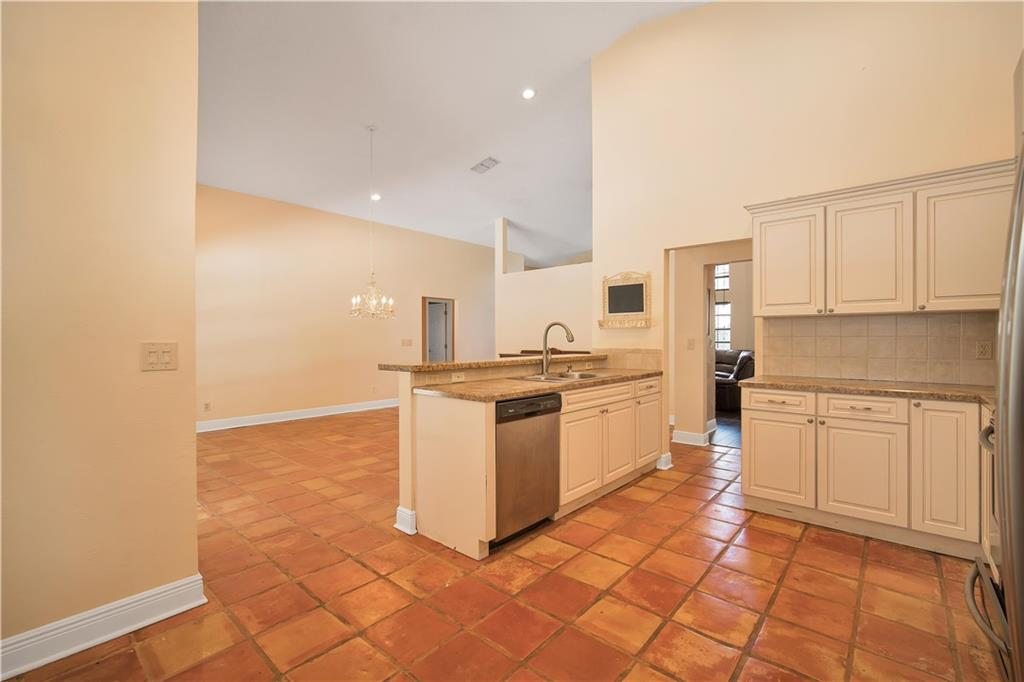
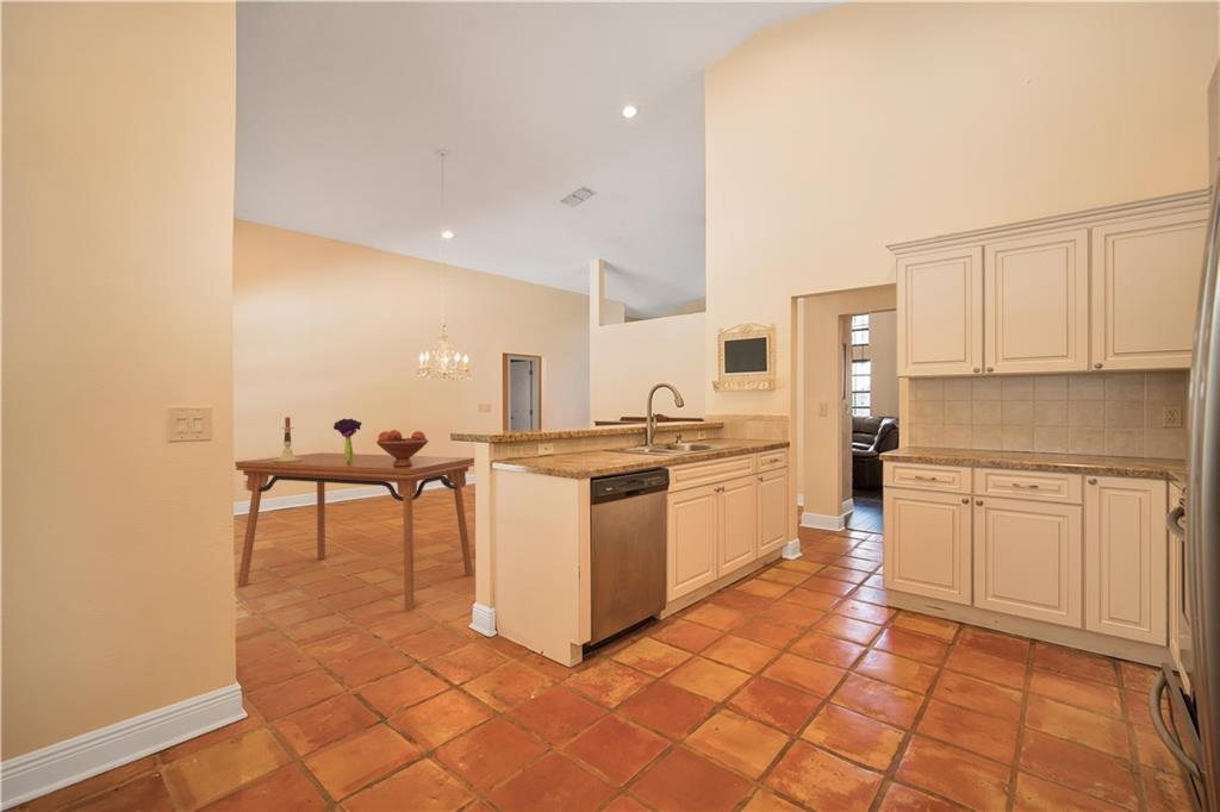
+ fruit bowl (403, 448)
+ candlestick (287, 438)
+ bouquet (347, 441)
+ dining table (324, 519)
